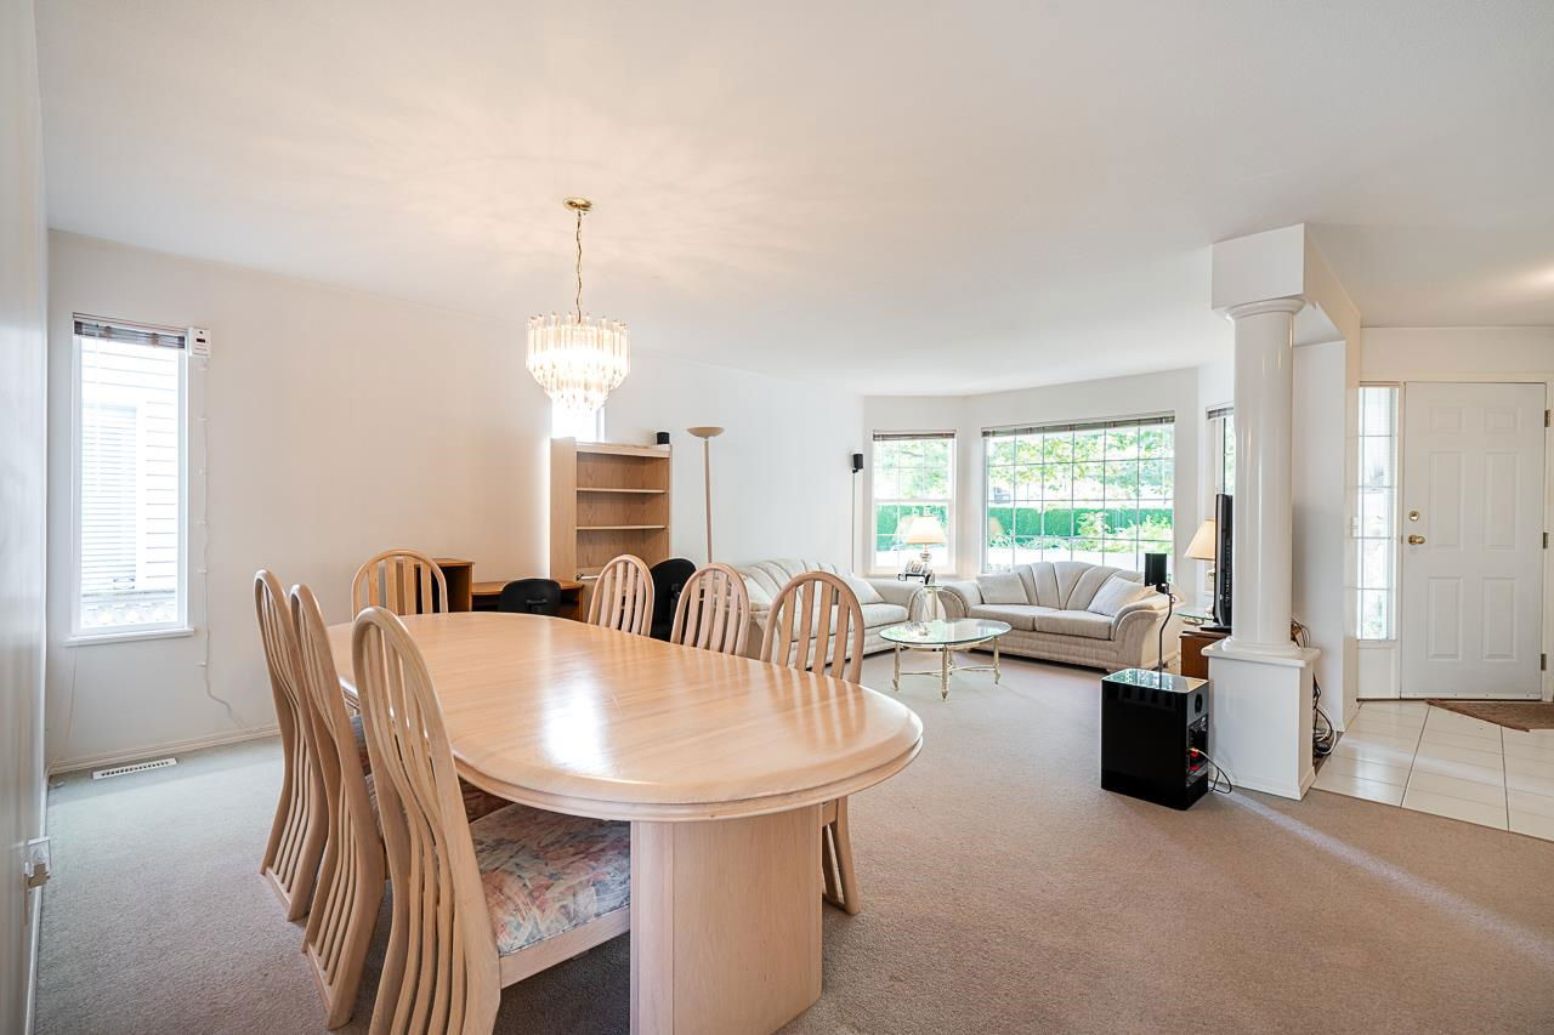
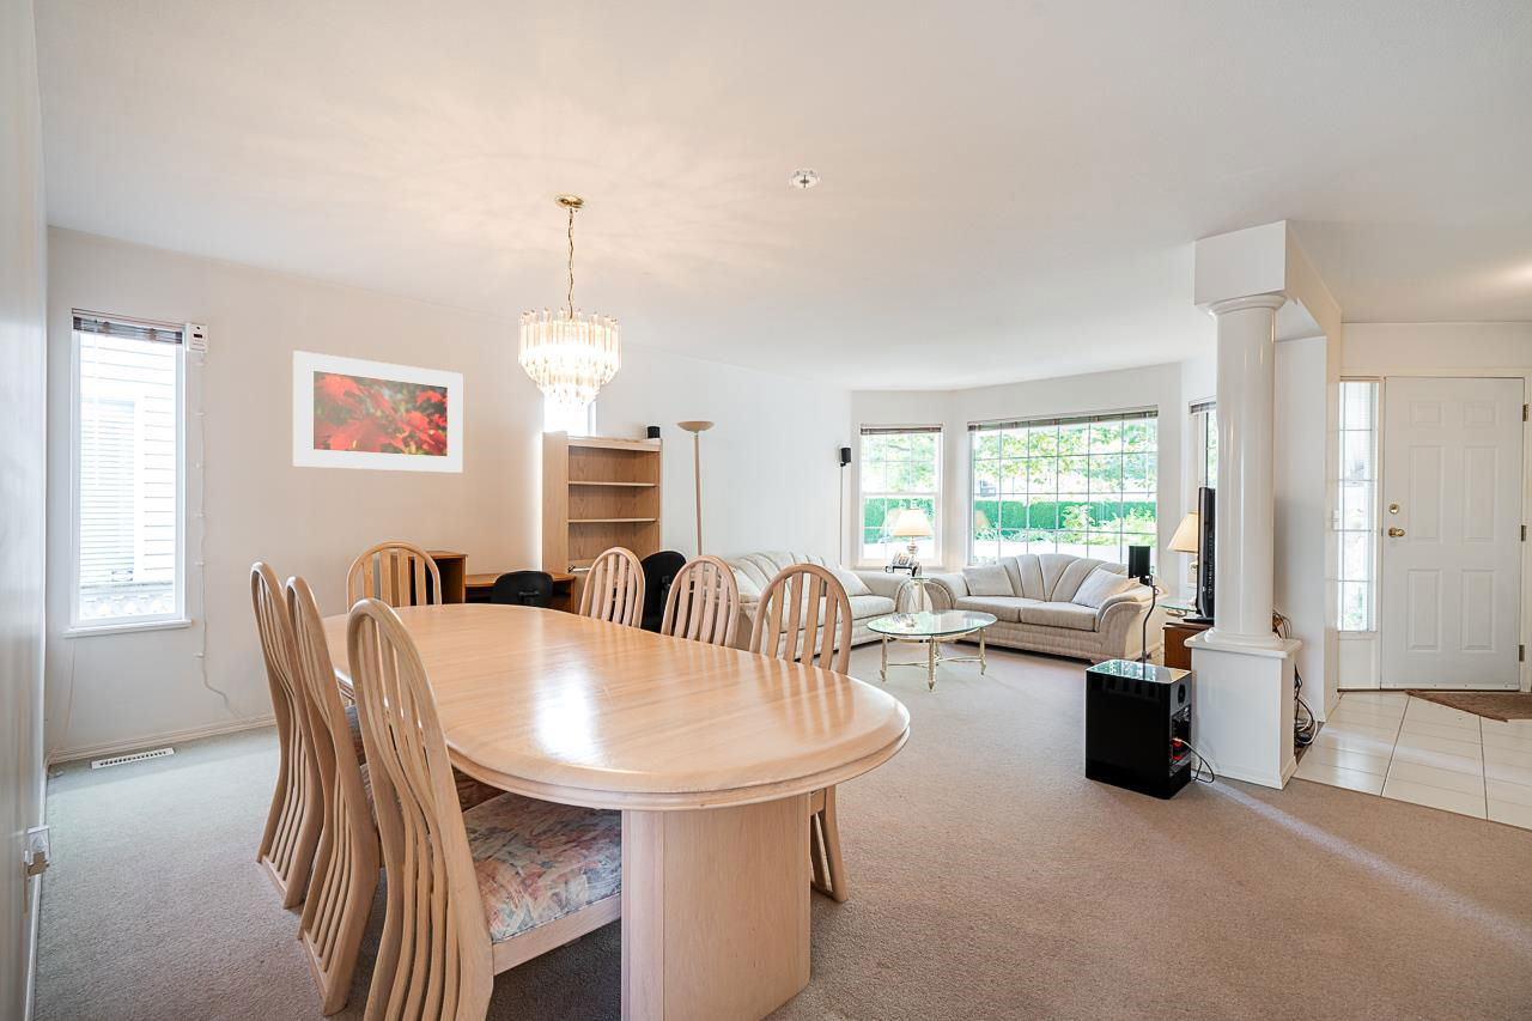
+ smoke detector (803, 178)
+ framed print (384, 415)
